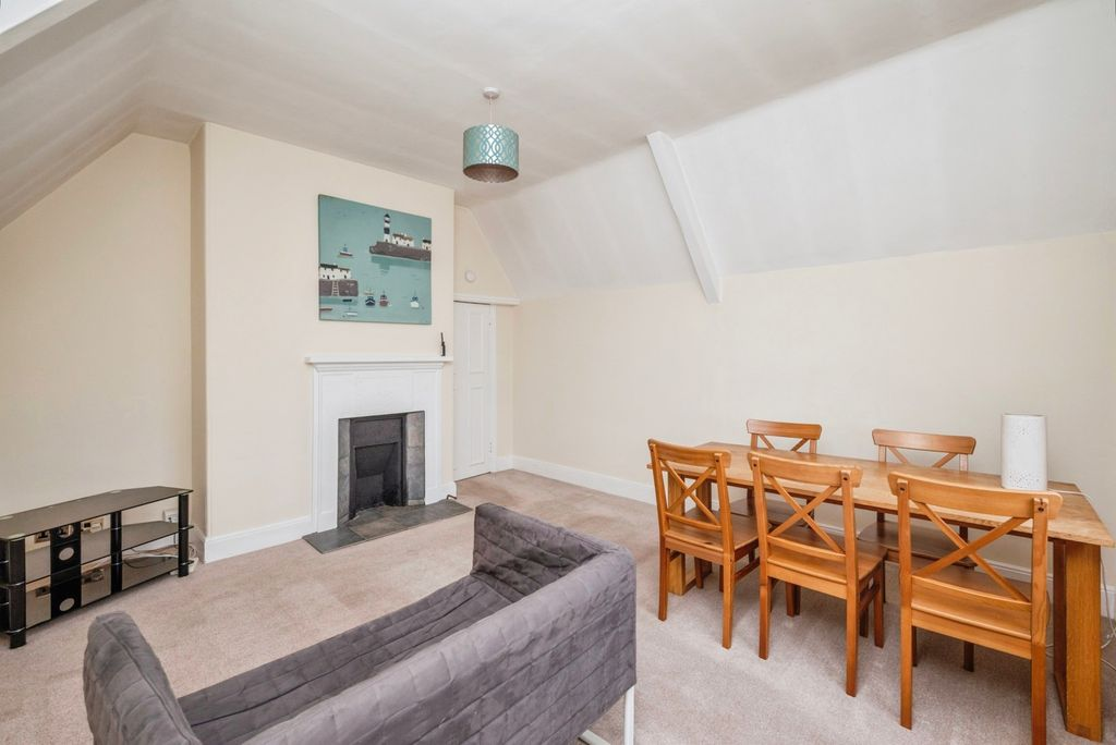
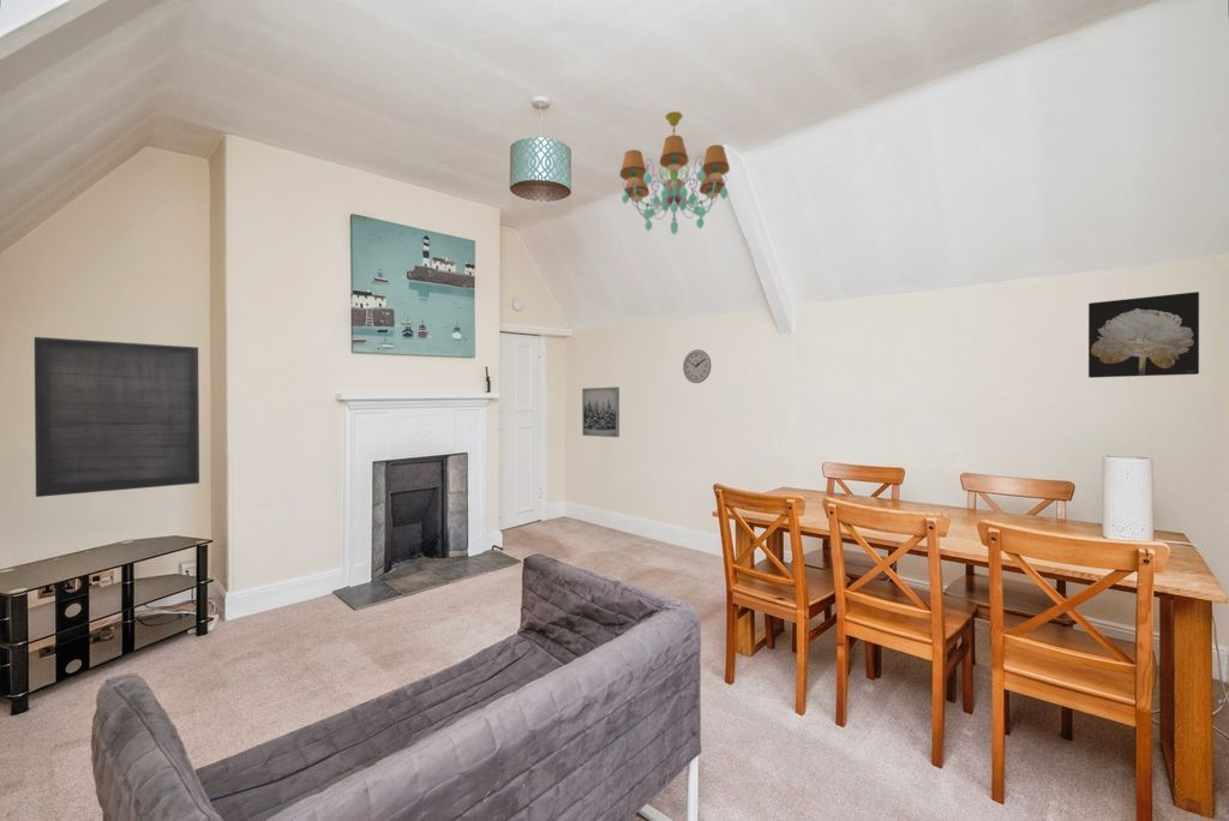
+ wall panel (122, 415)
+ wall art (1140, 336)
+ wall art (600, 412)
+ wall clock (696, 366)
+ chandelier (673, 174)
